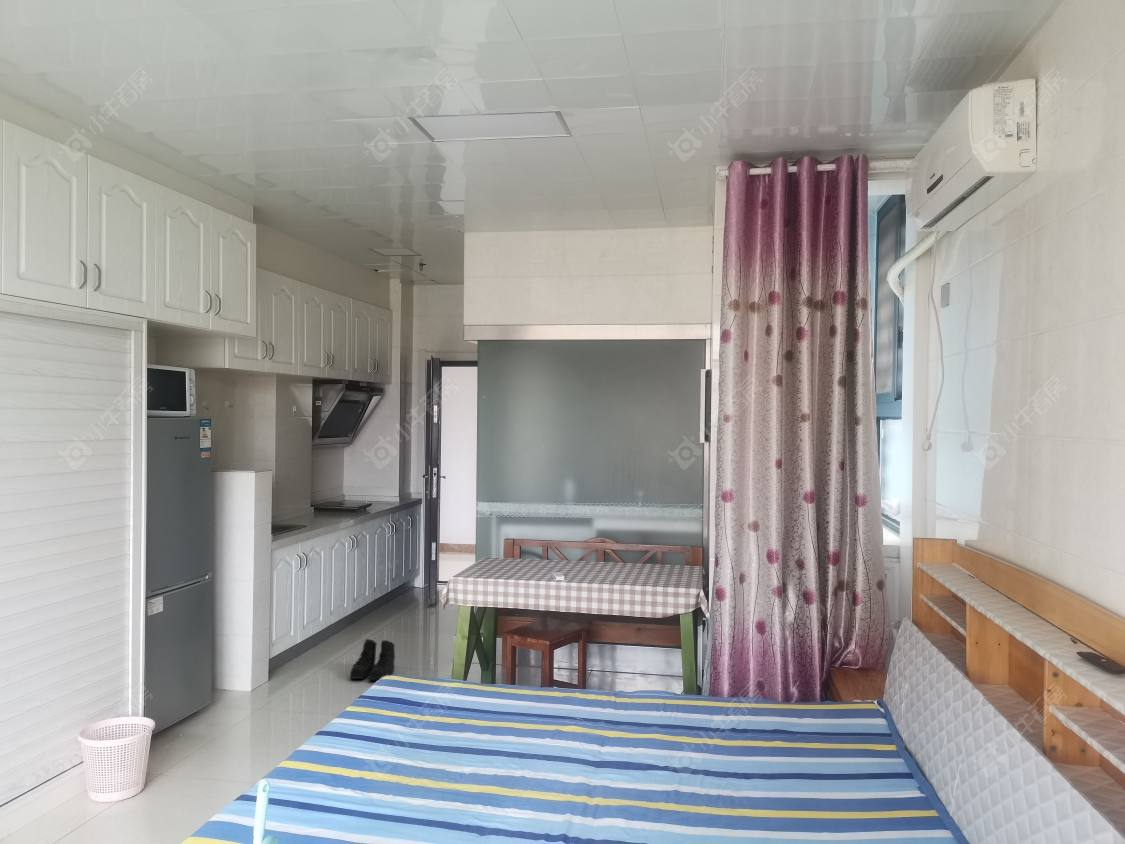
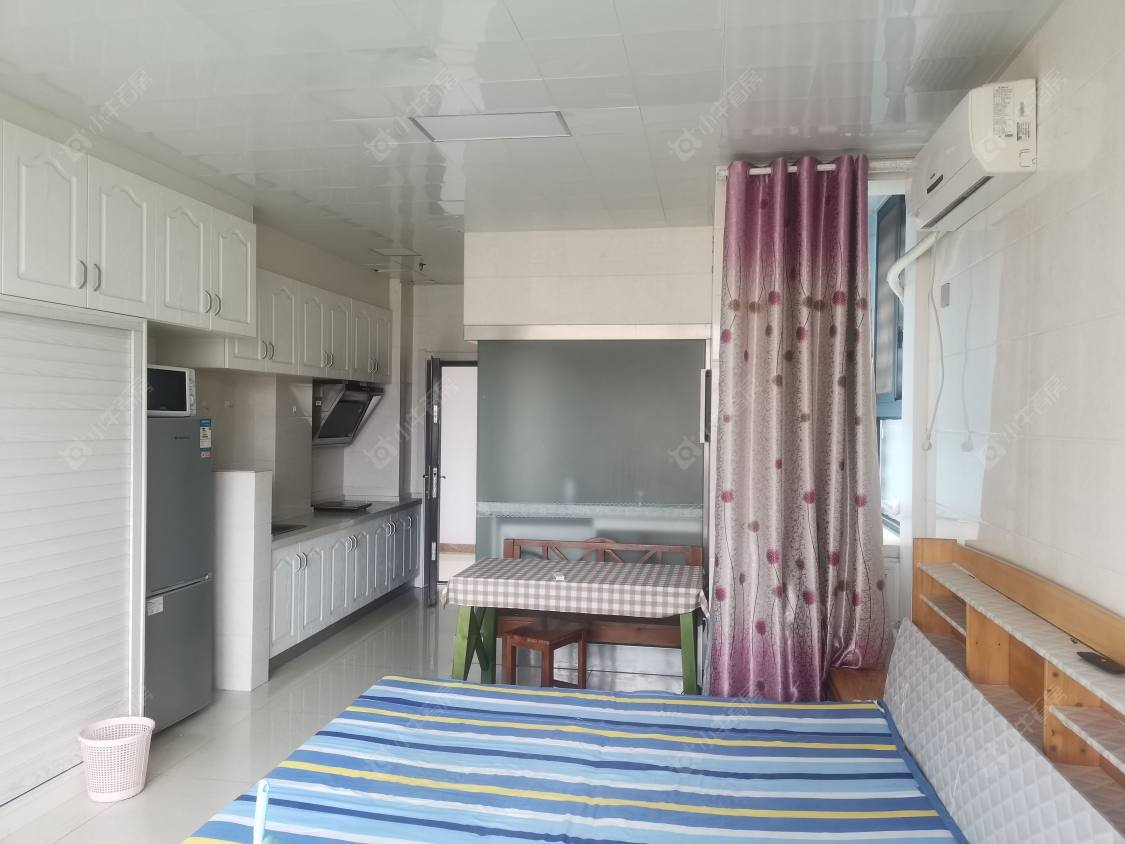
- boots (373, 658)
